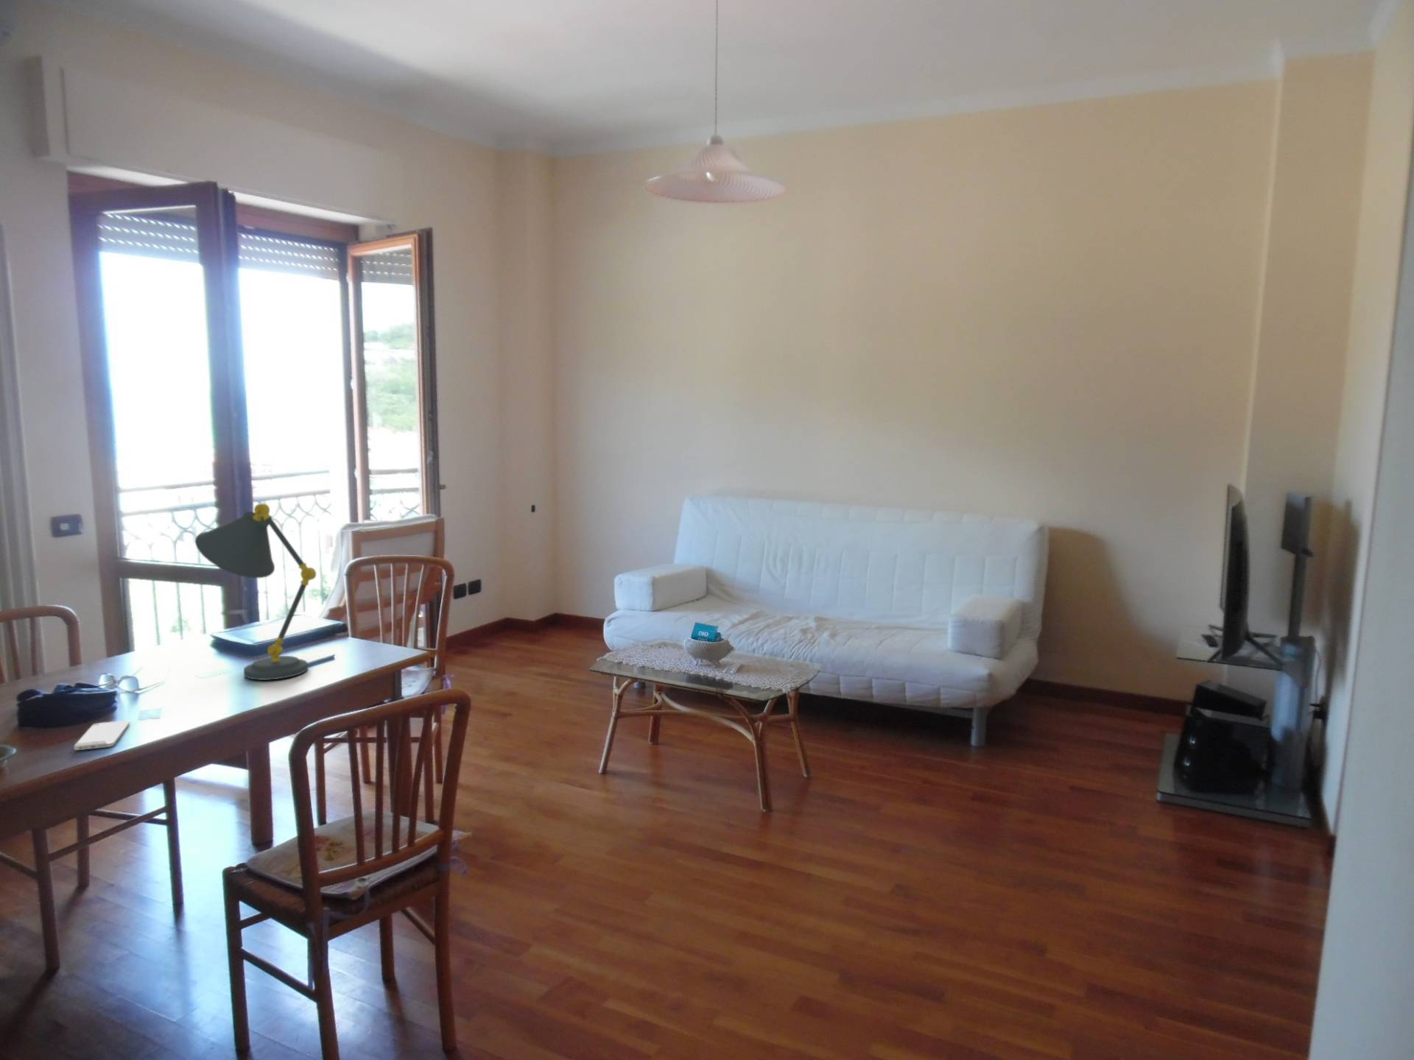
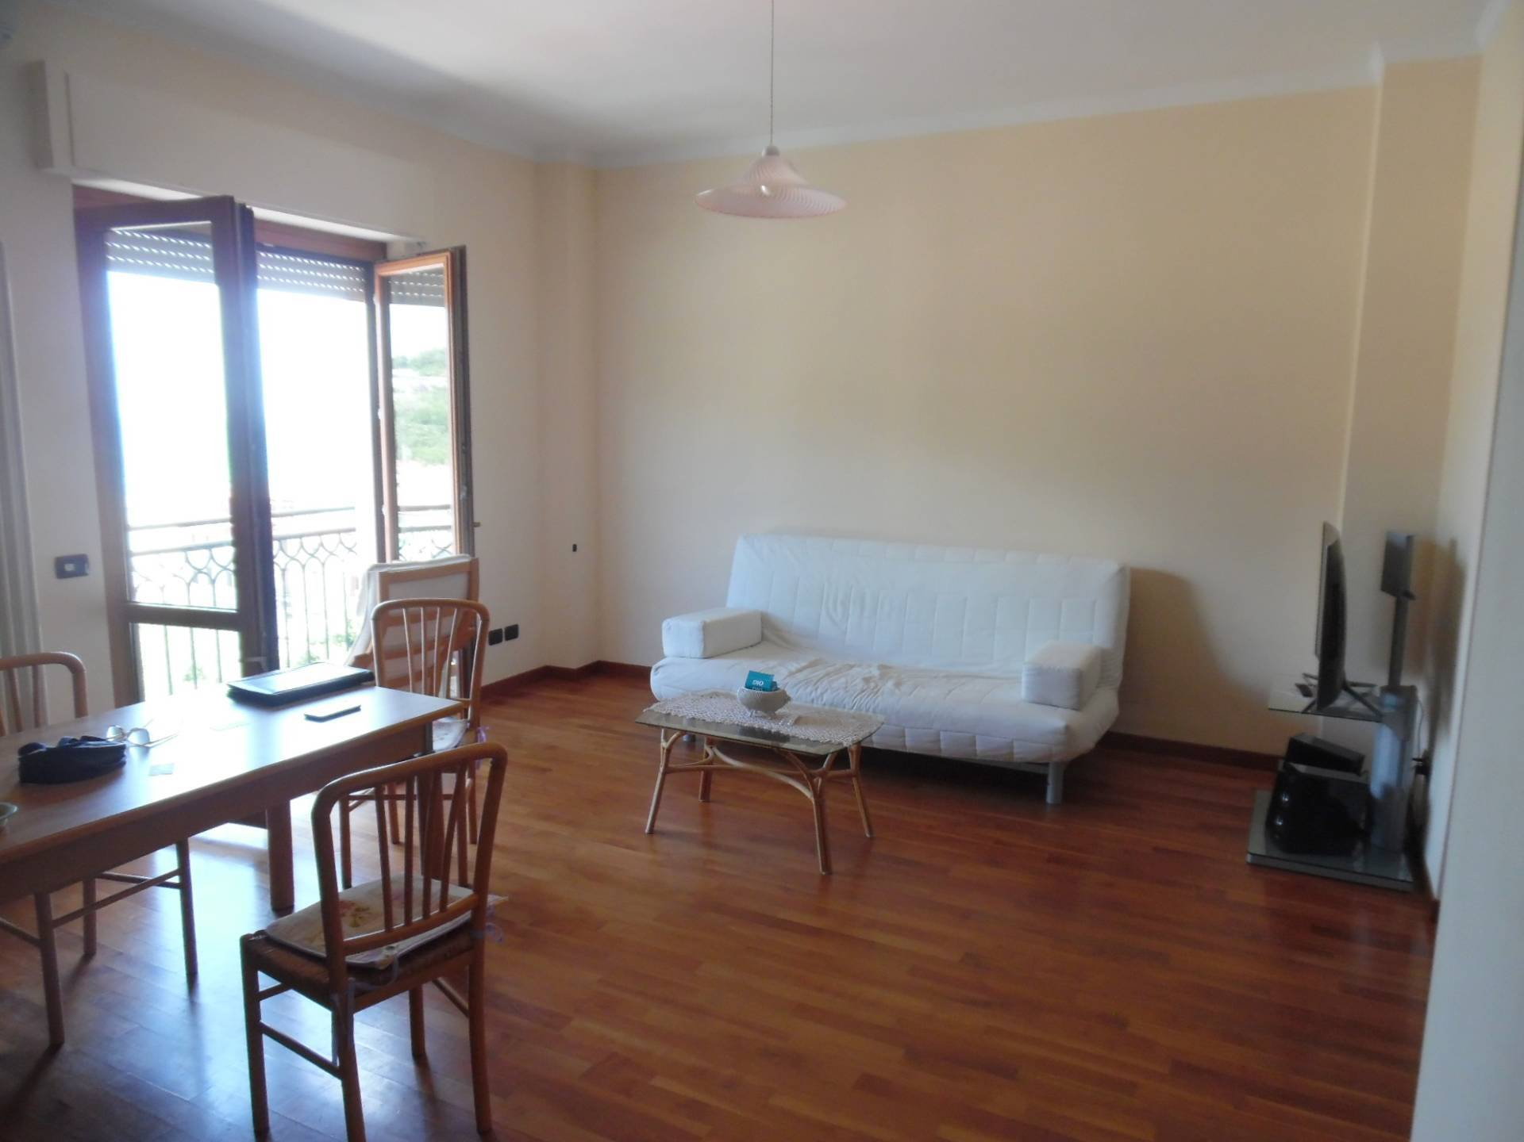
- smartphone (102, 735)
- desk lamp (262, 577)
